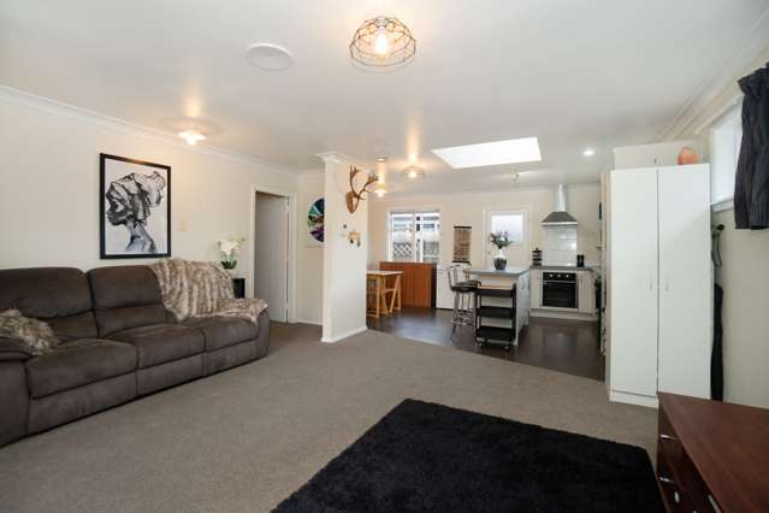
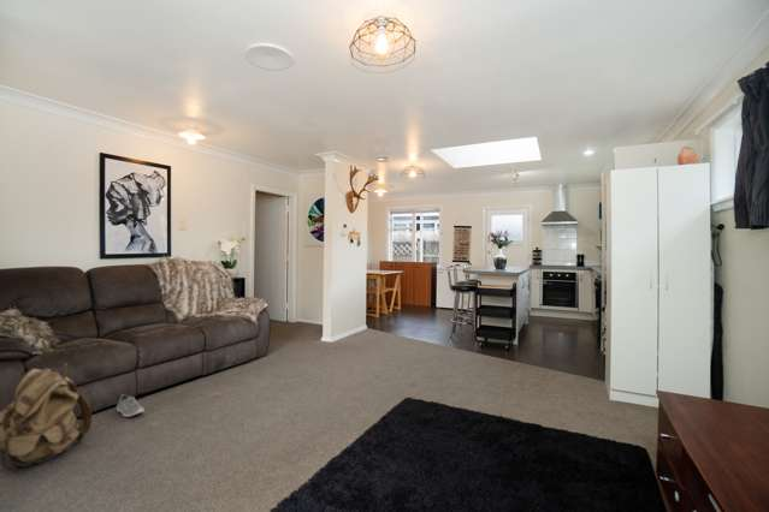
+ sneaker (129, 405)
+ backpack (42, 407)
